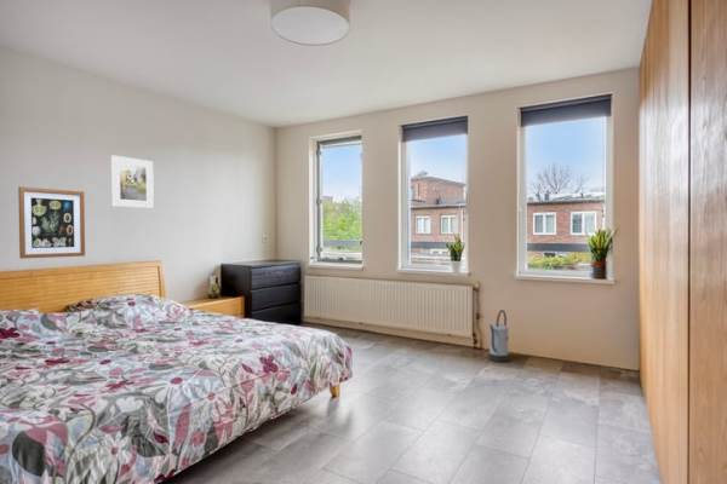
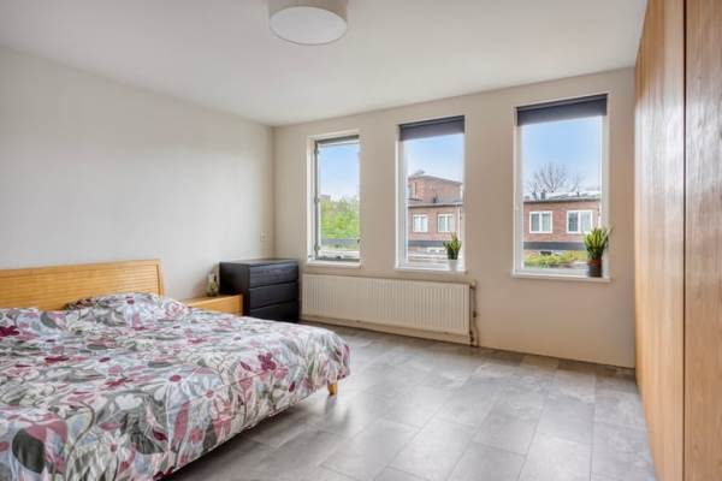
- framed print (132, 183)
- watering can (498, 335)
- wall art (53, 223)
